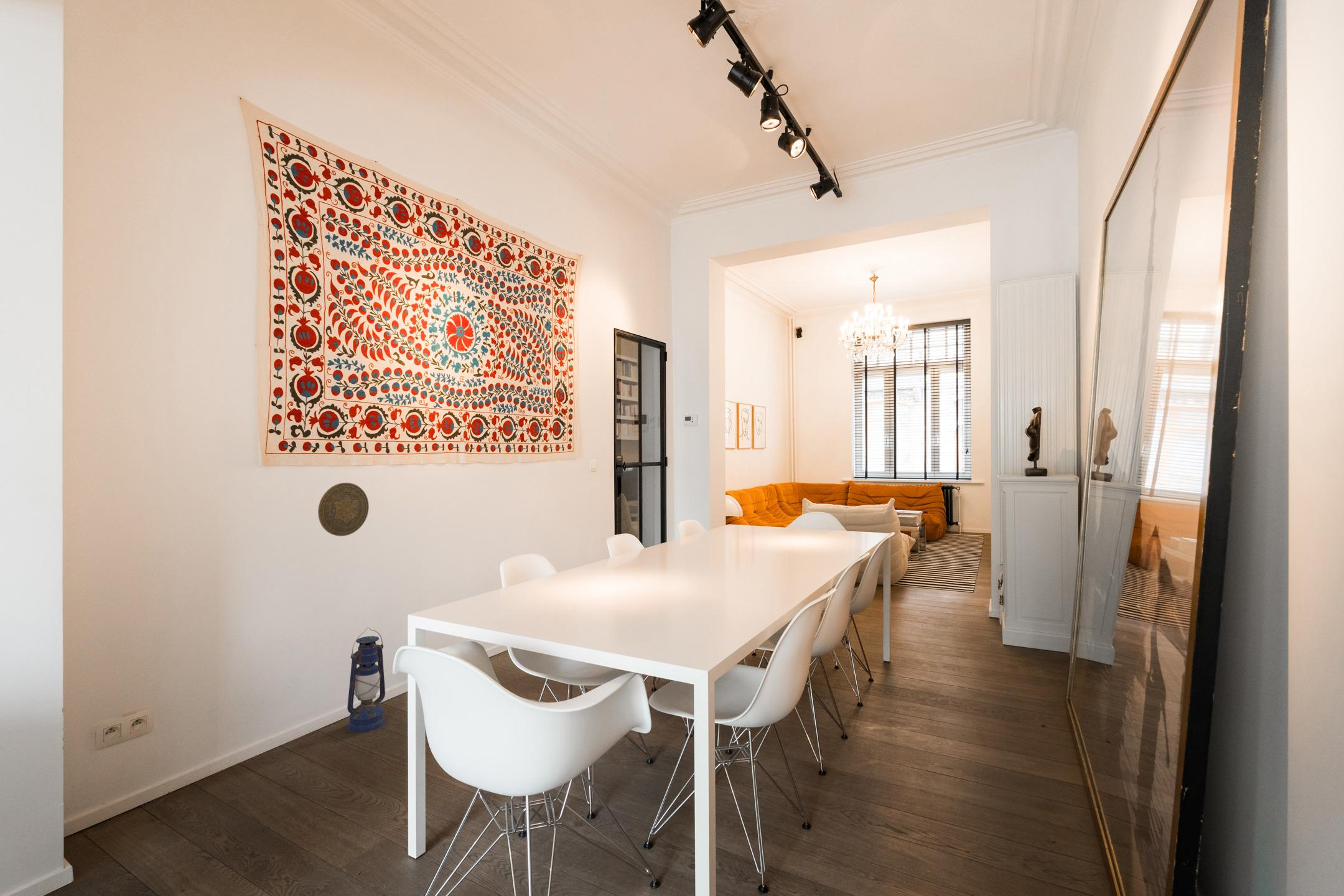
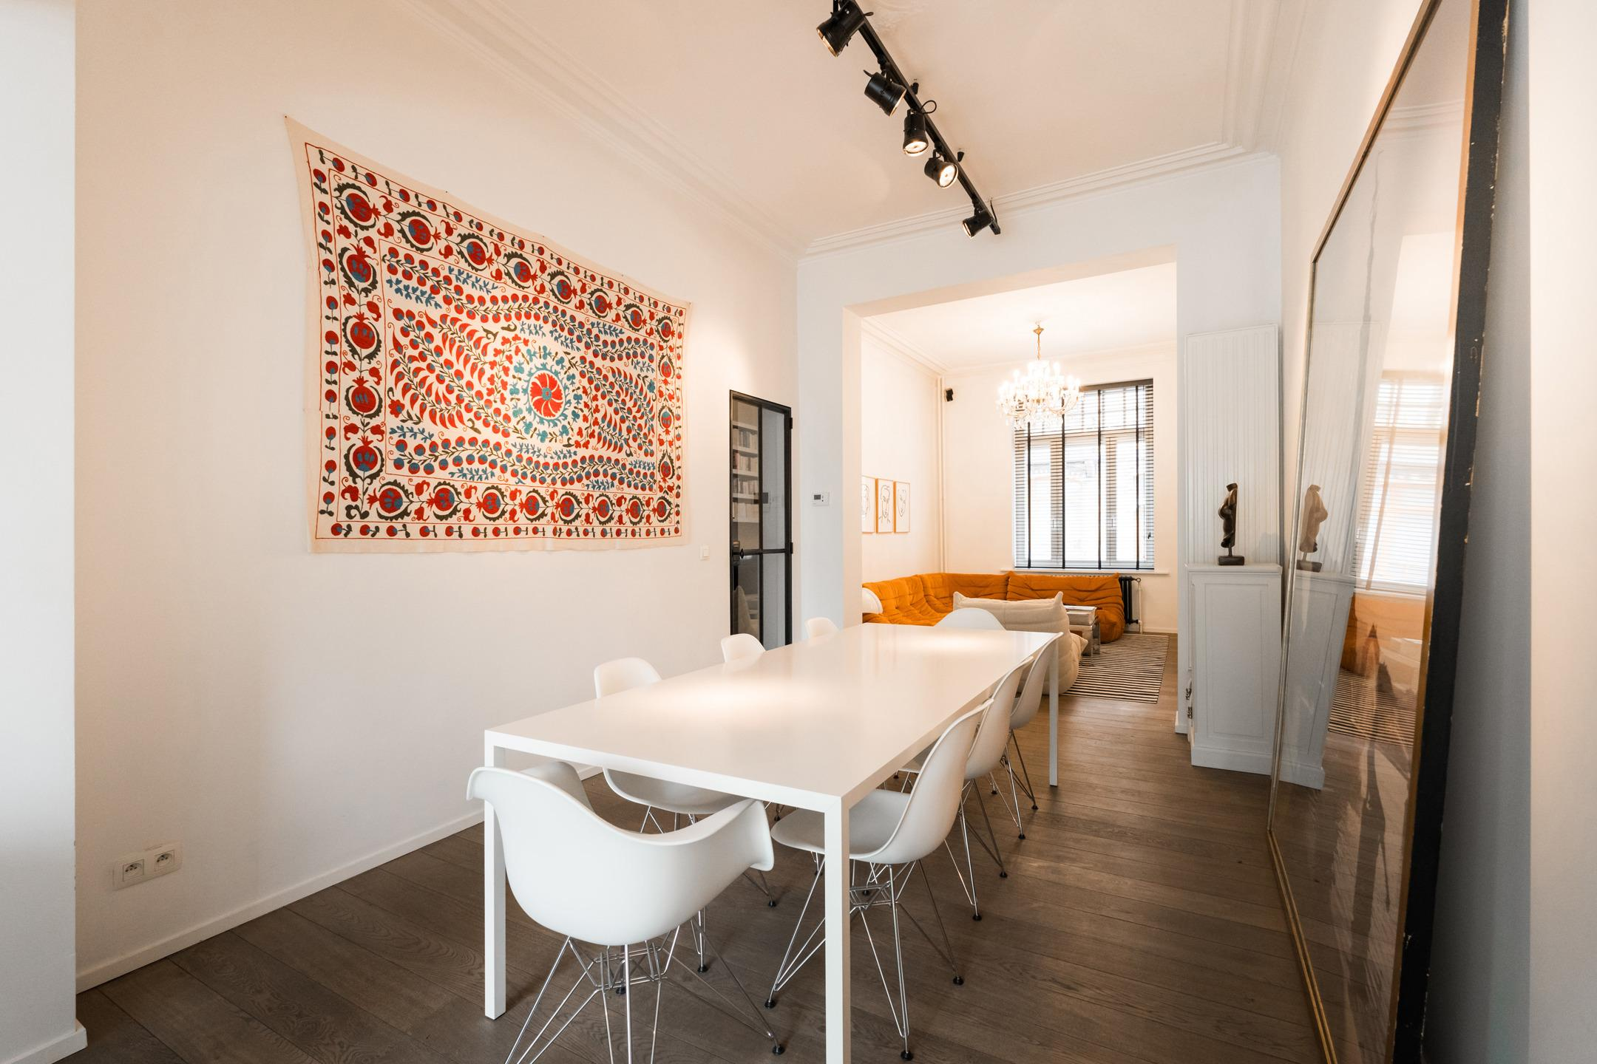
- decorative plate (345, 509)
- lantern (367, 676)
